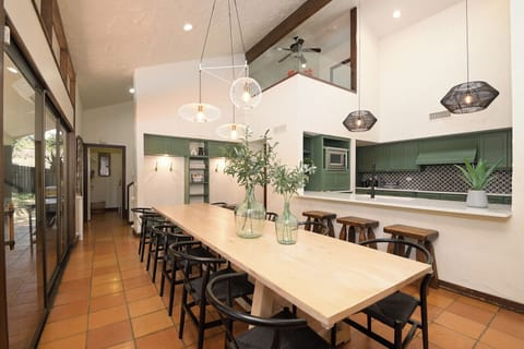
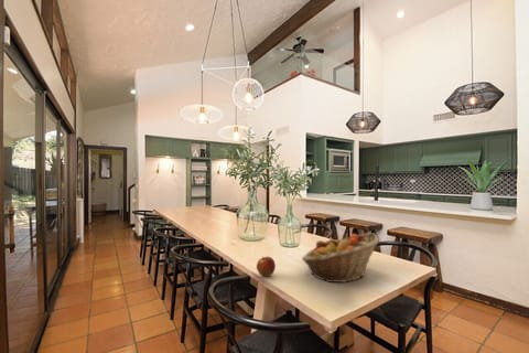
+ apple (266, 265)
+ fruit basket (341, 253)
